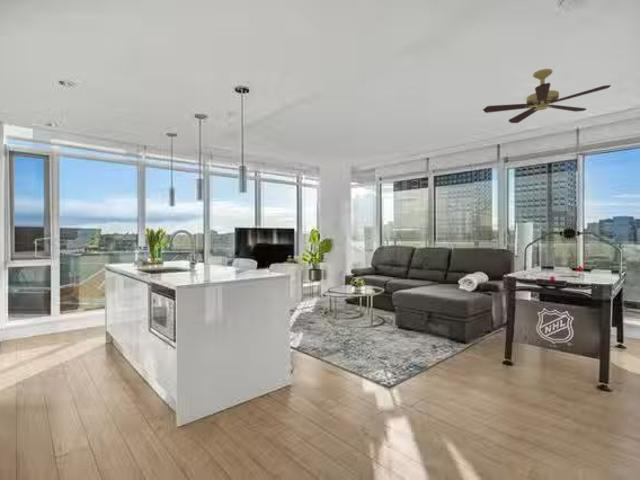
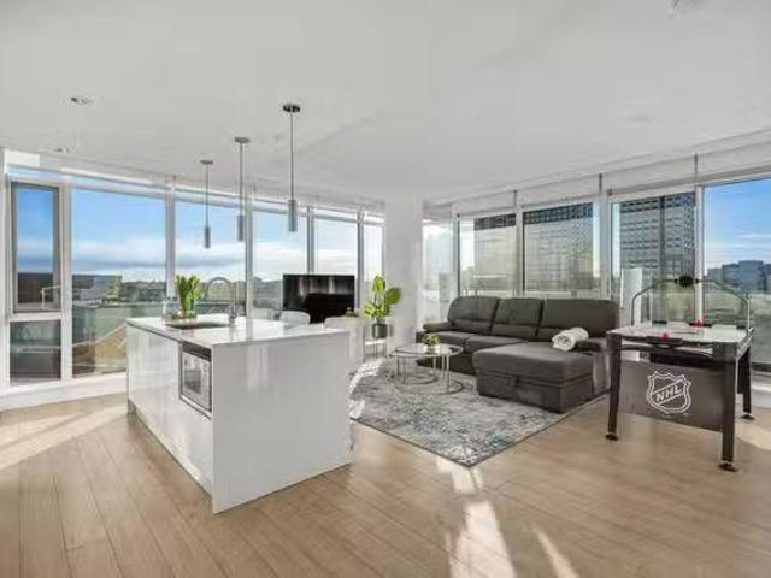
- ceiling fan (541, 89)
